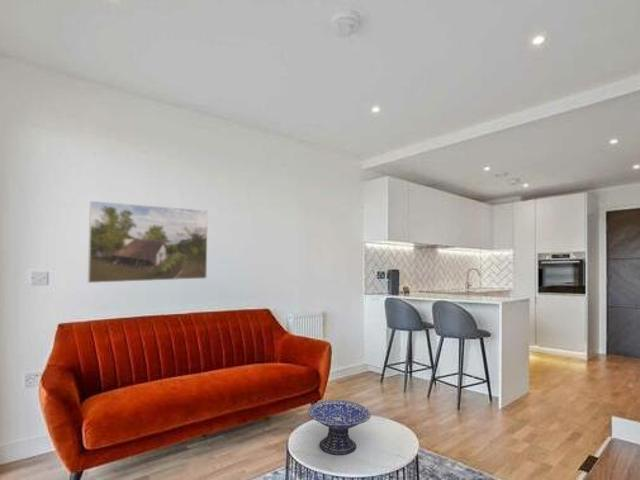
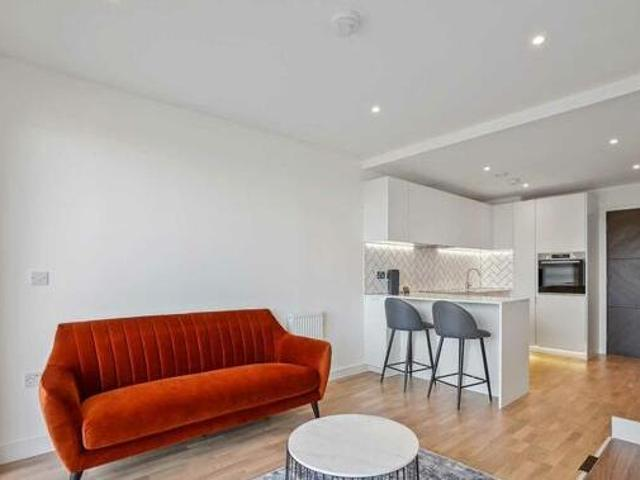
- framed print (153, 243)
- decorative bowl (338, 428)
